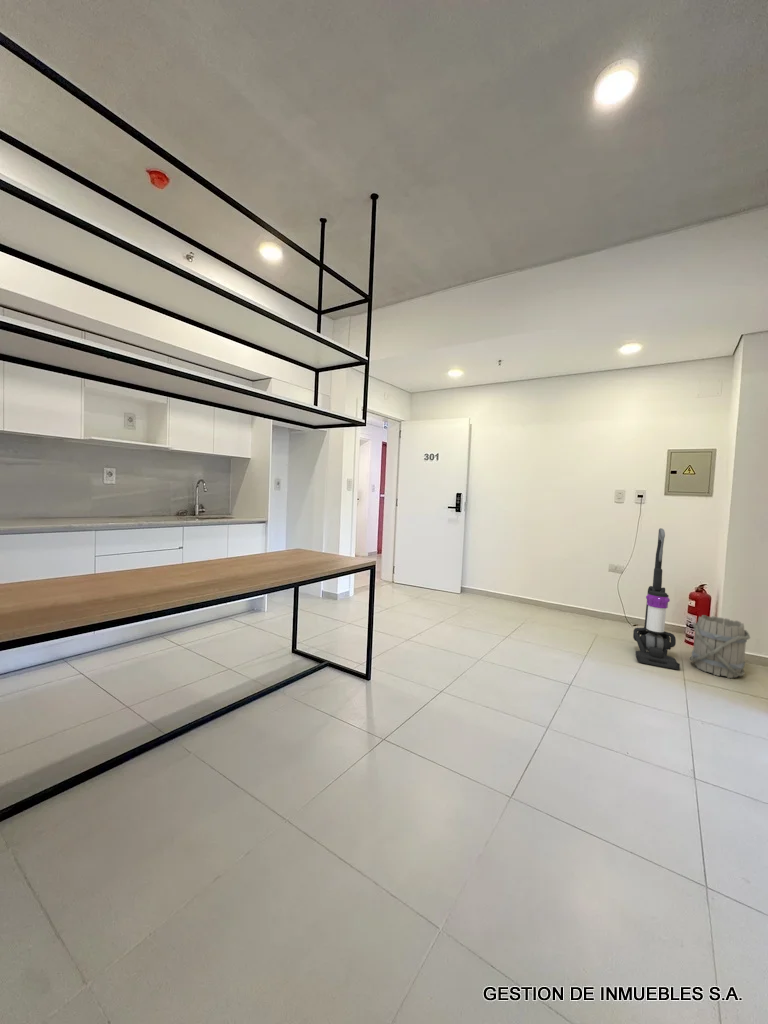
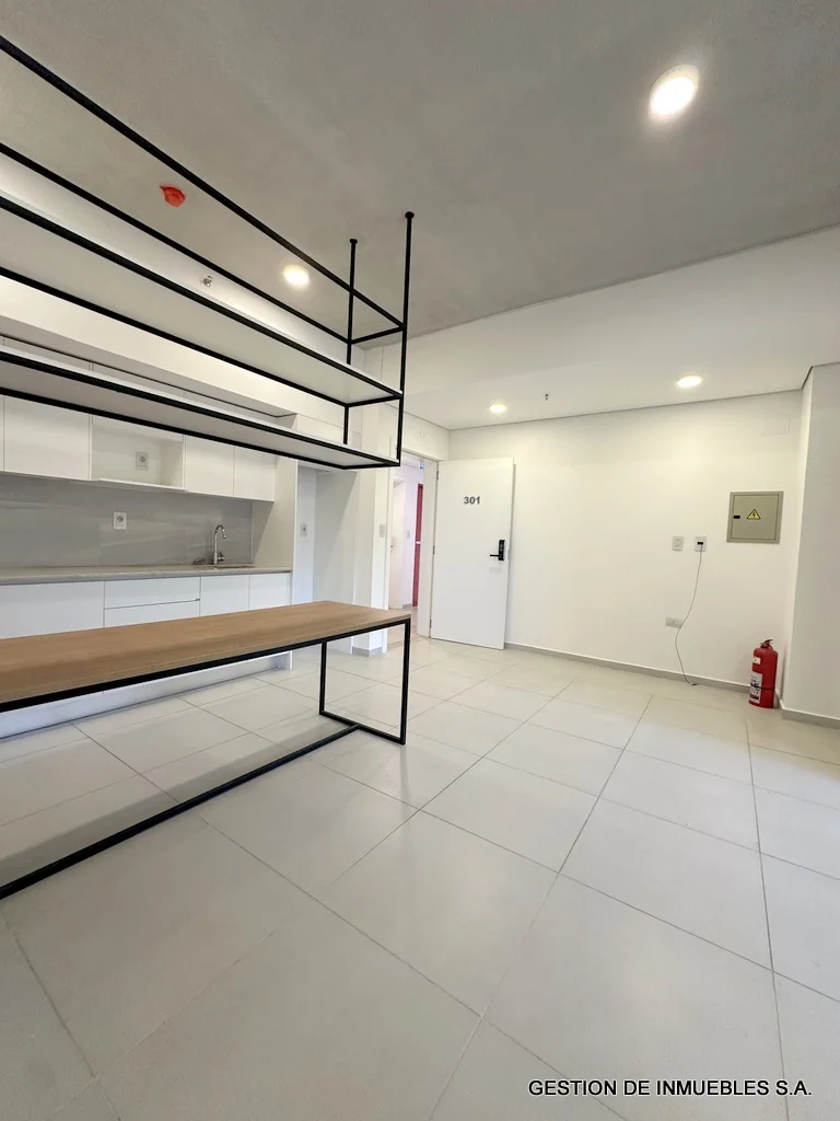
- vacuum cleaner (659, 594)
- bucket (718, 644)
